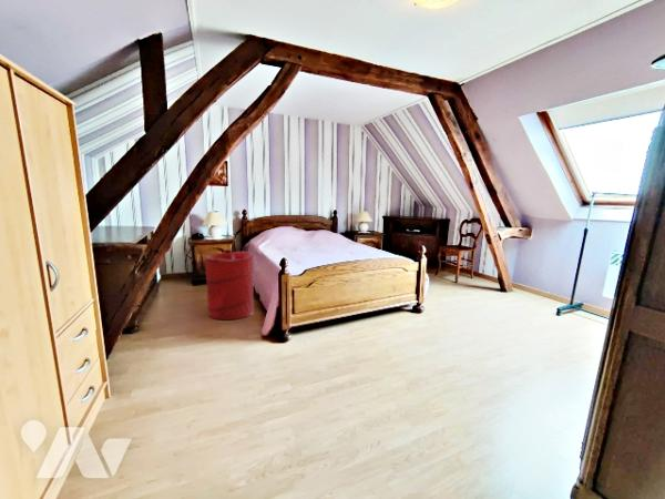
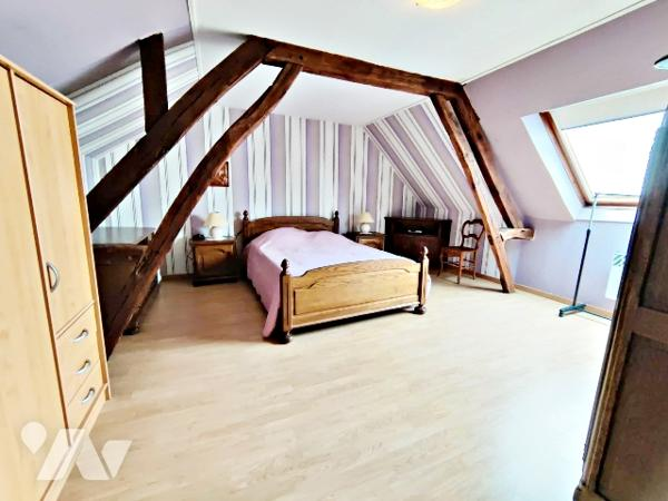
- laundry hamper (229, 283)
